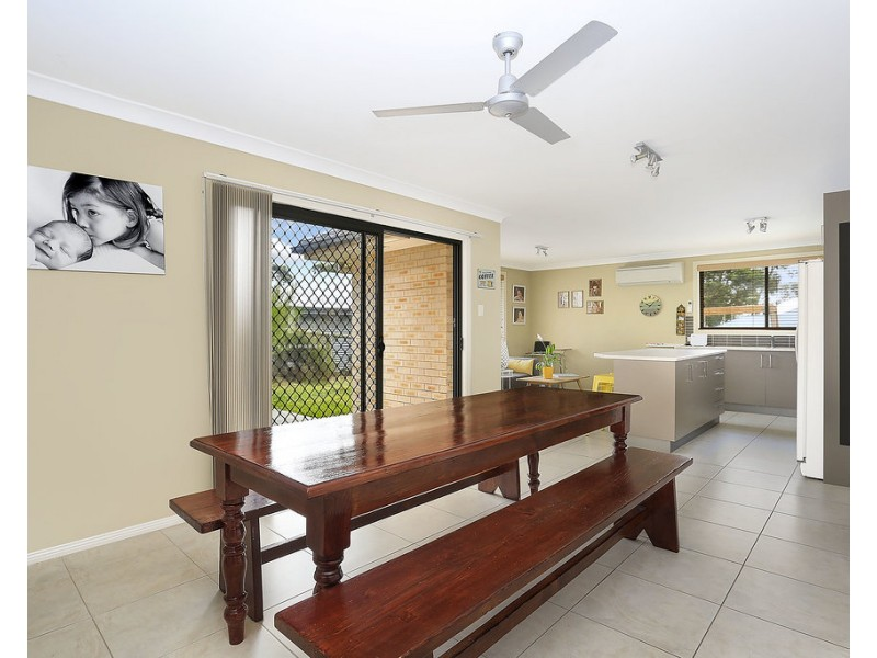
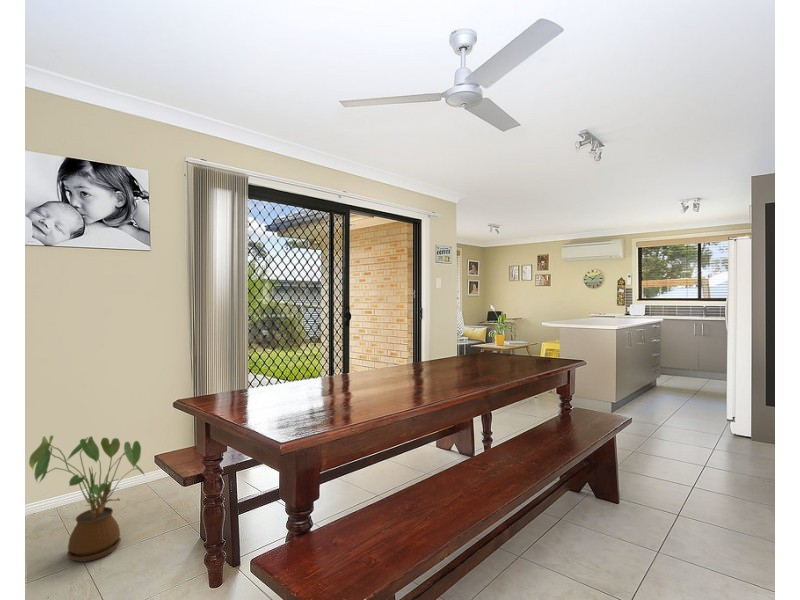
+ house plant (92, 489)
